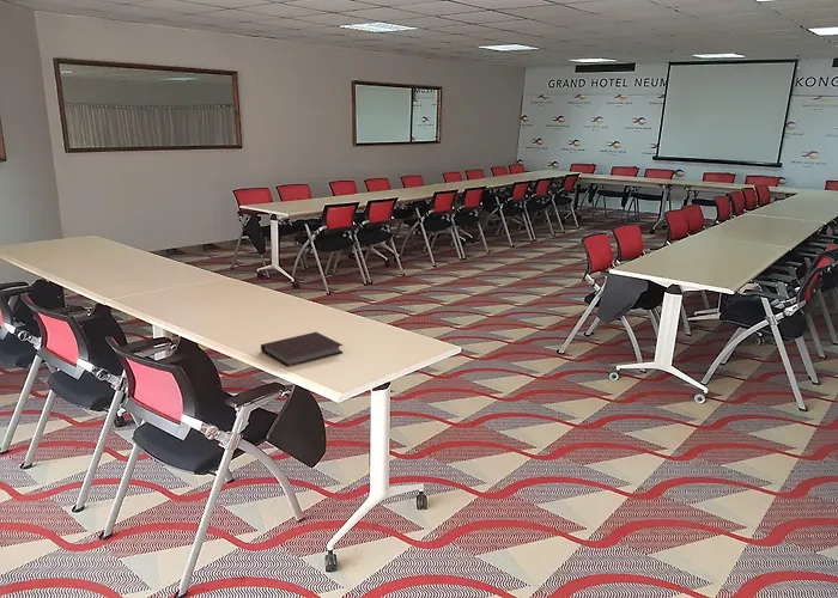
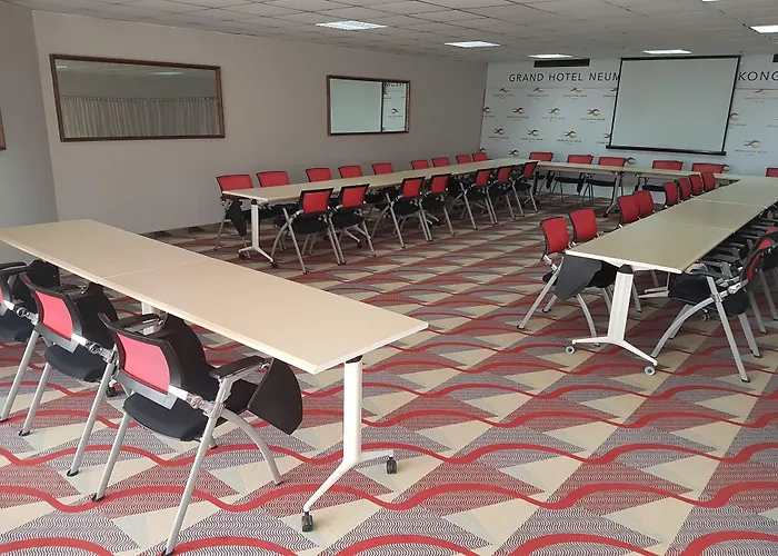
- notebook (302, 348)
